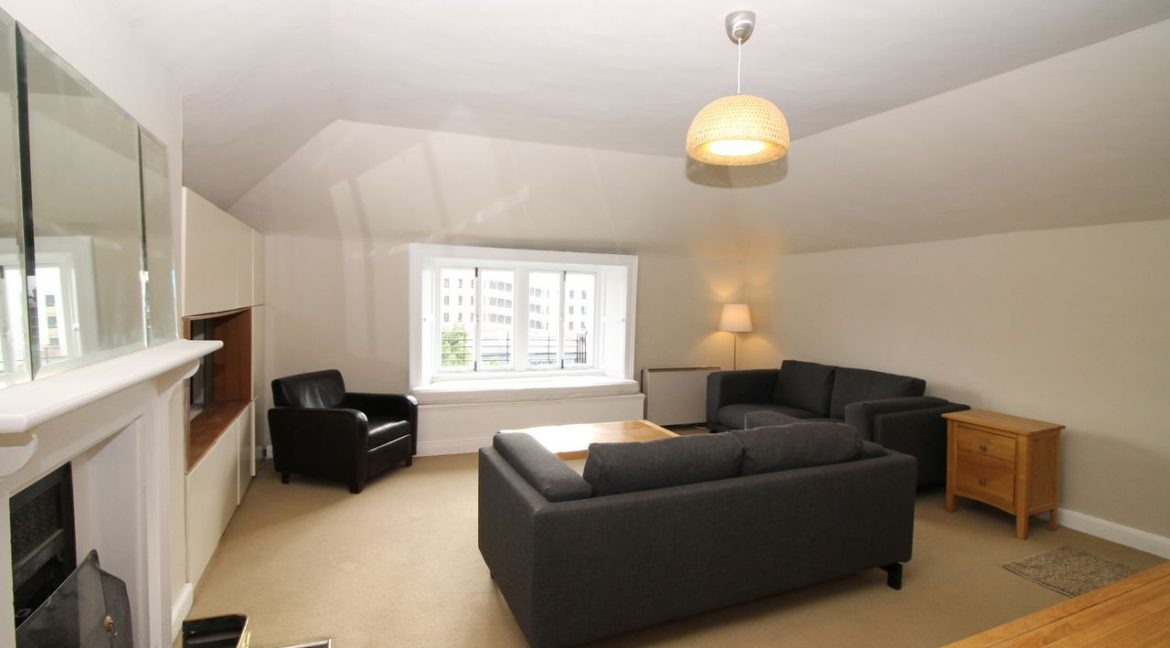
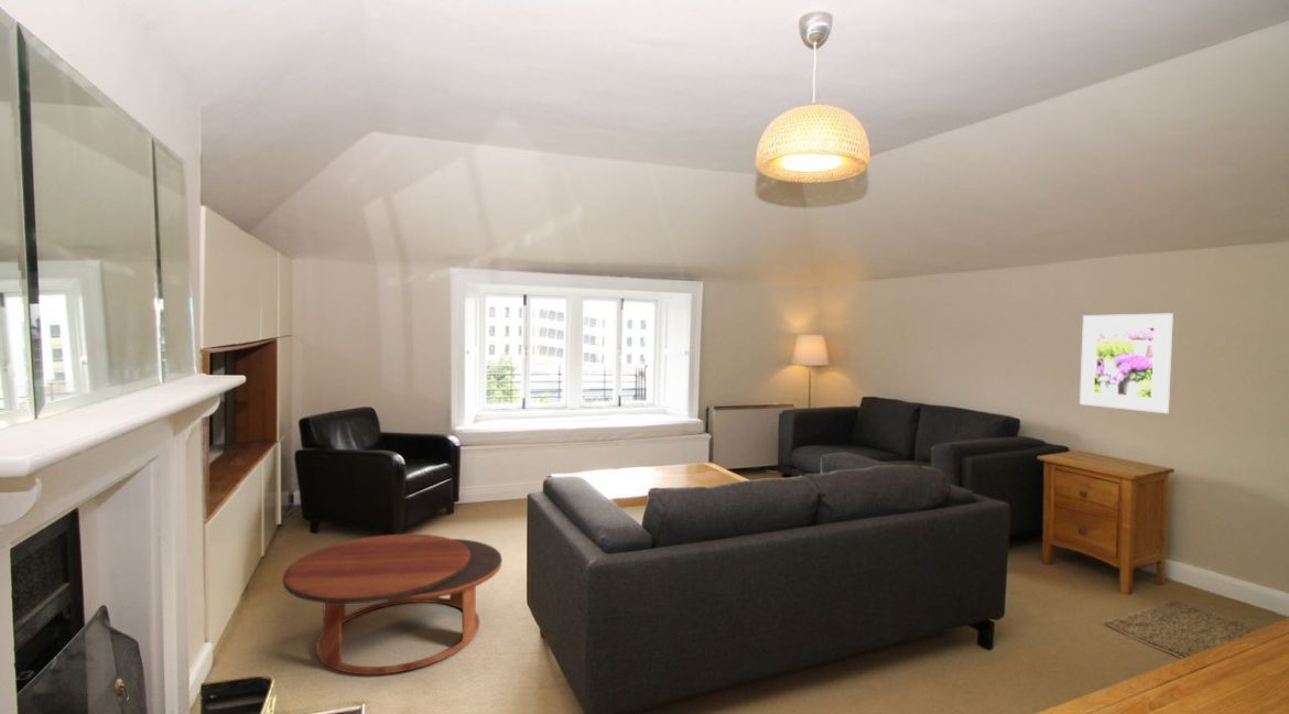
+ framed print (1123, 361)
+ coffee table (399, 596)
